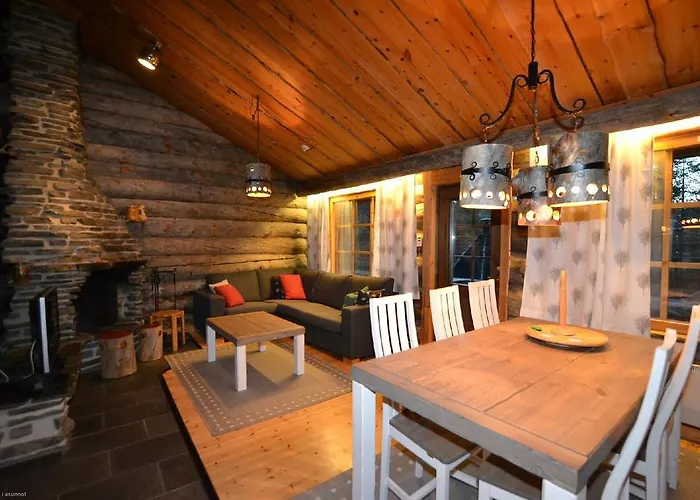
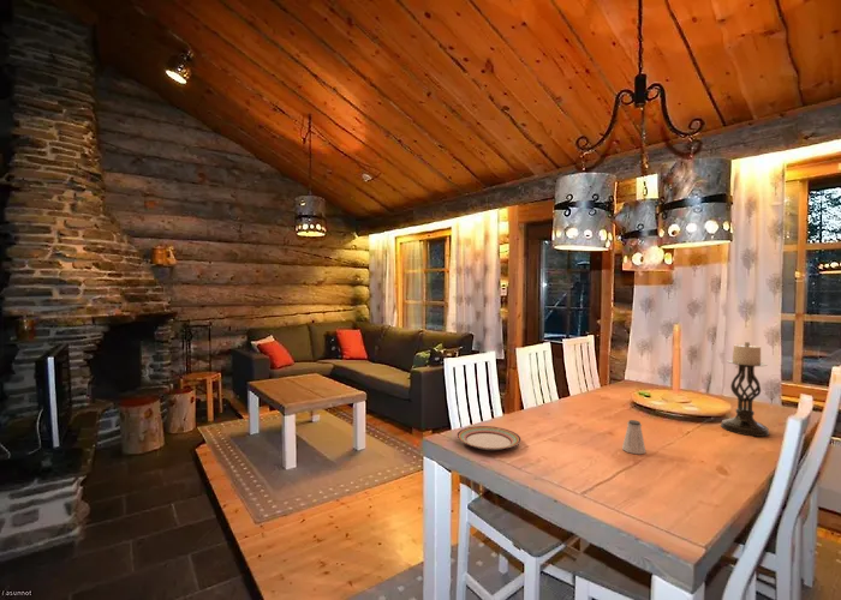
+ plate (488, 439)
+ candle holder (746, 386)
+ saltshaker (633, 436)
